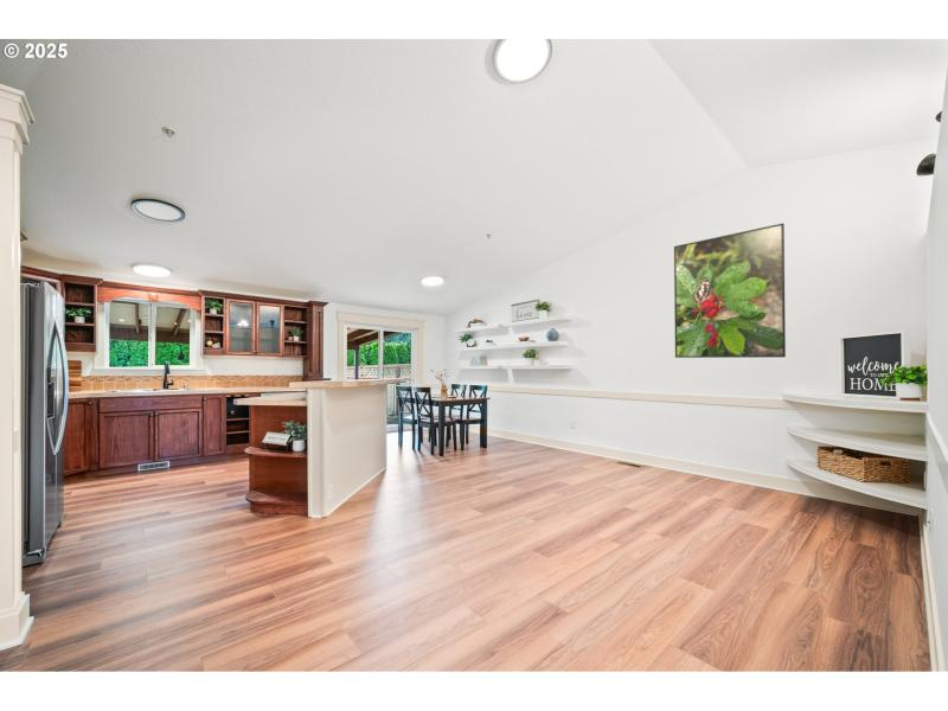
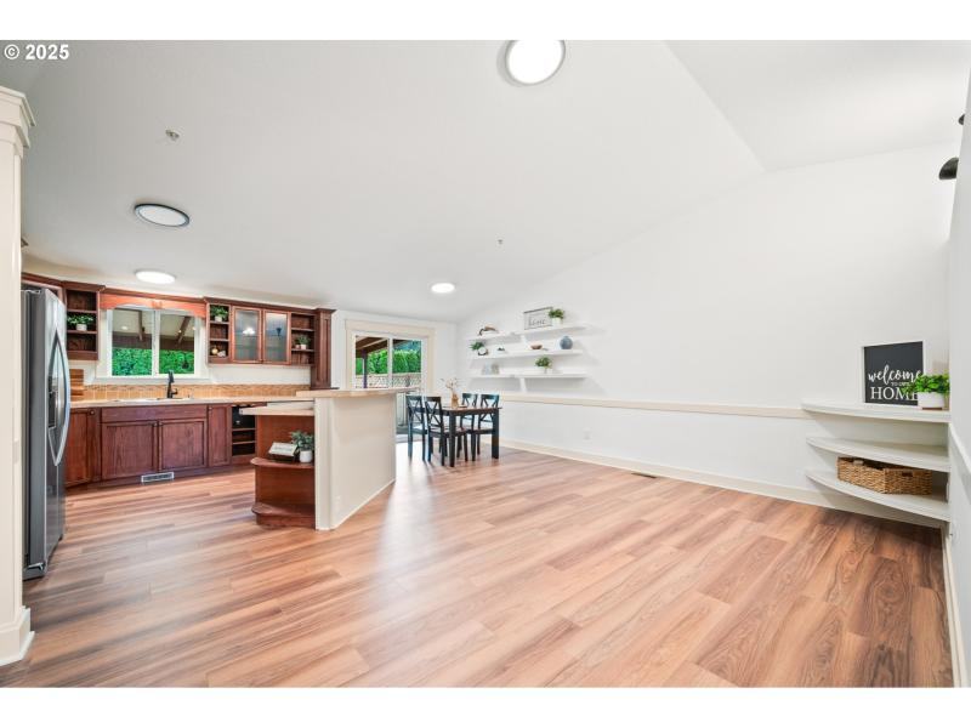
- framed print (724, 296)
